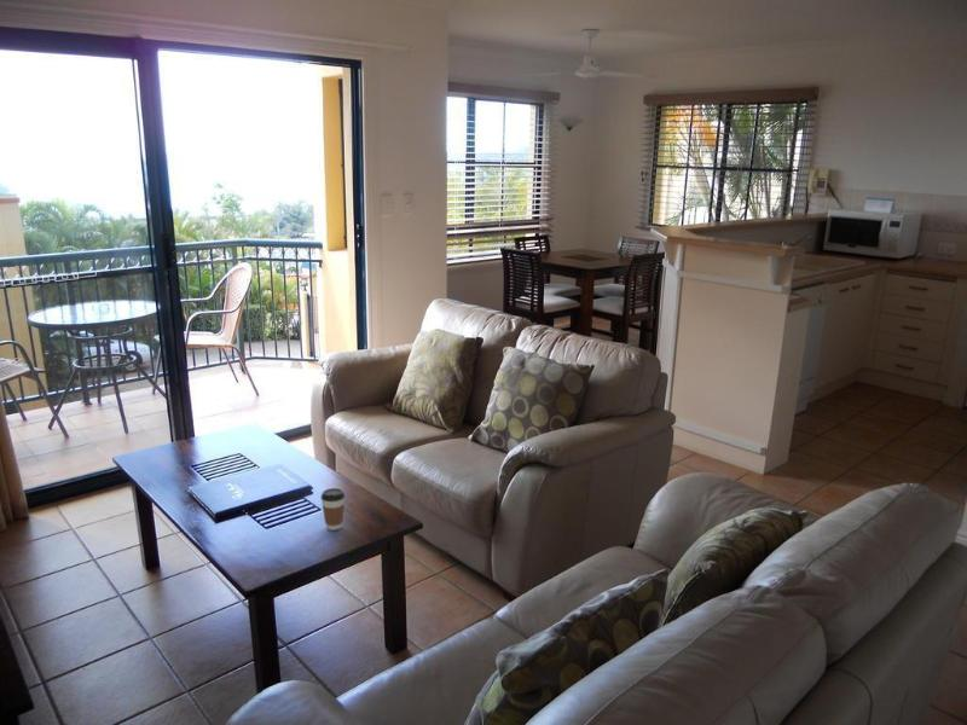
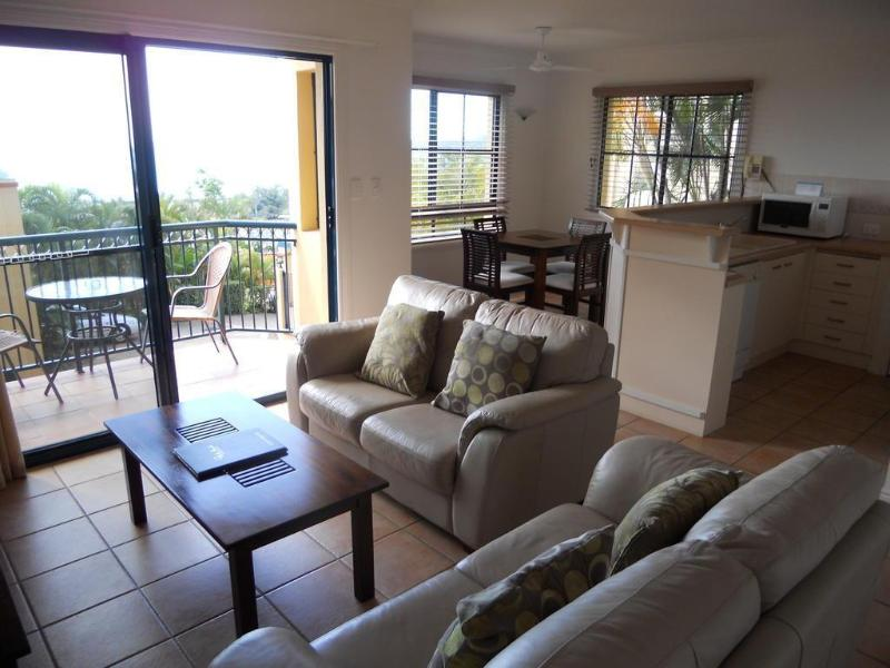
- coffee cup (332, 509)
